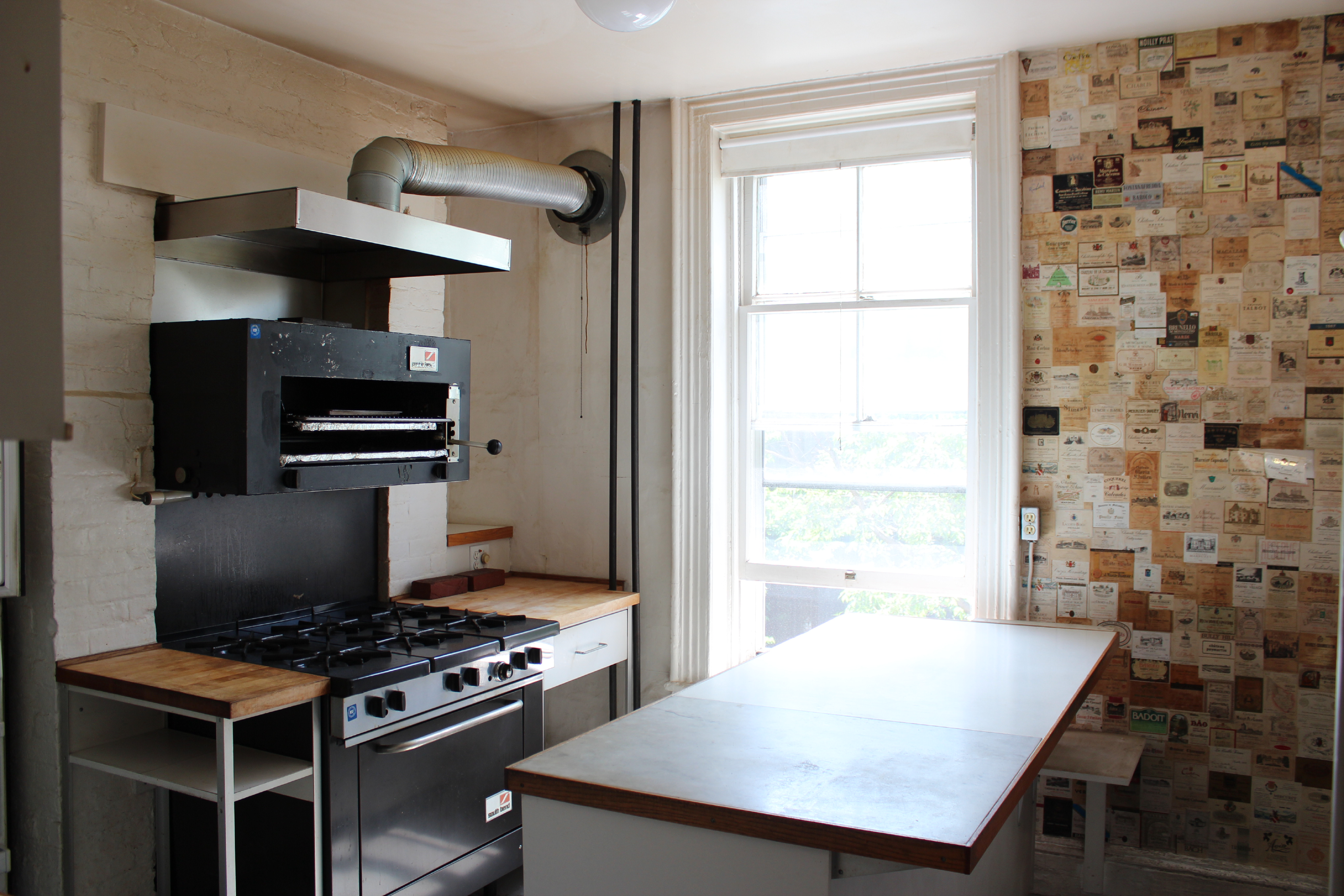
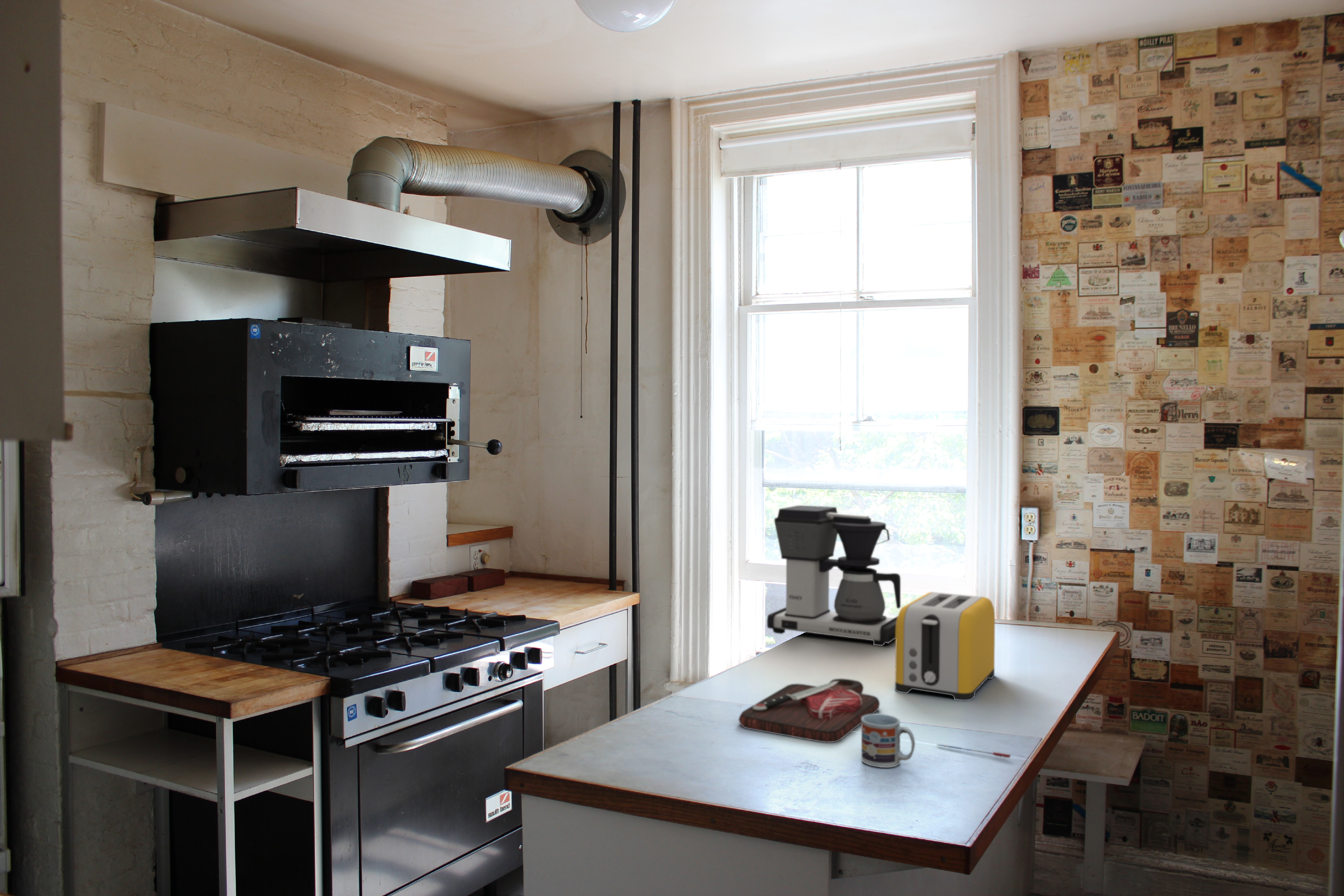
+ cutting board (820, 699)
+ coffee maker (840, 570)
+ toaster (945, 642)
+ cup (888, 741)
+ pen (973, 750)
